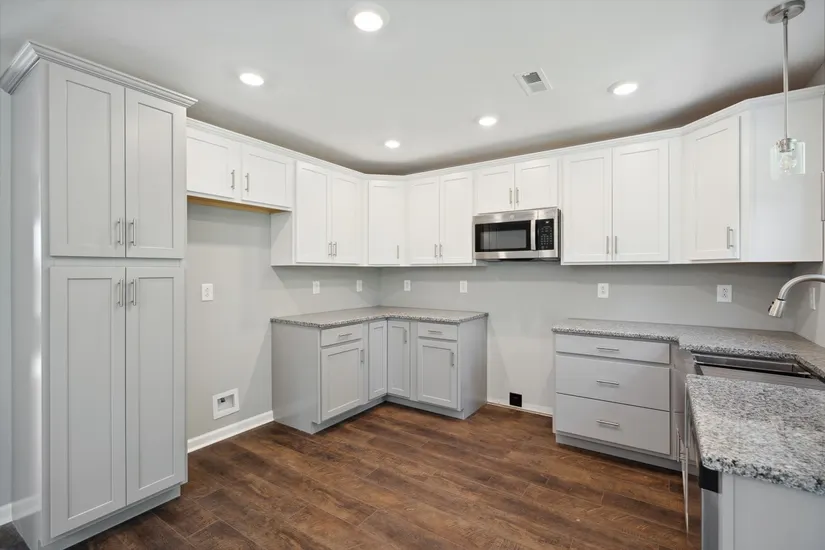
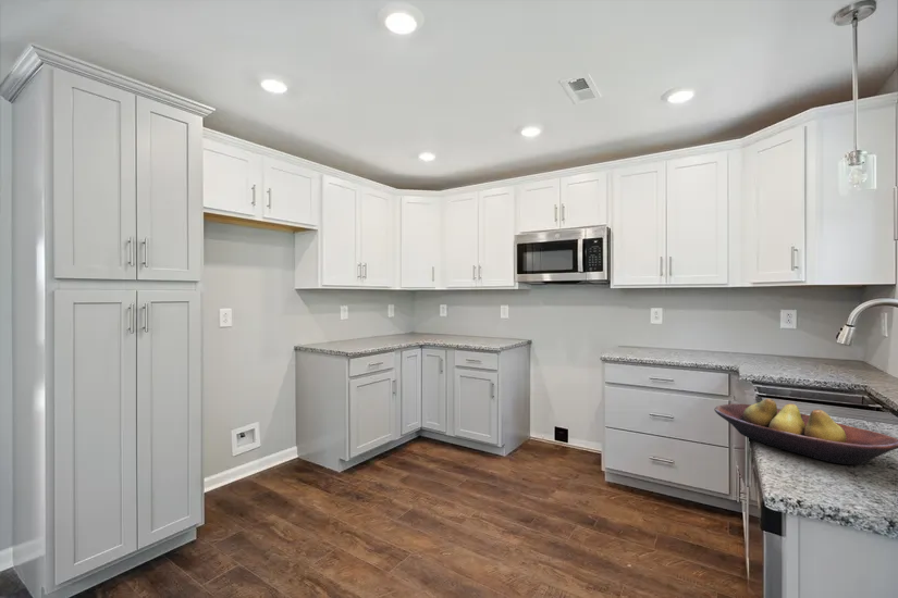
+ fruit bowl (795, 424)
